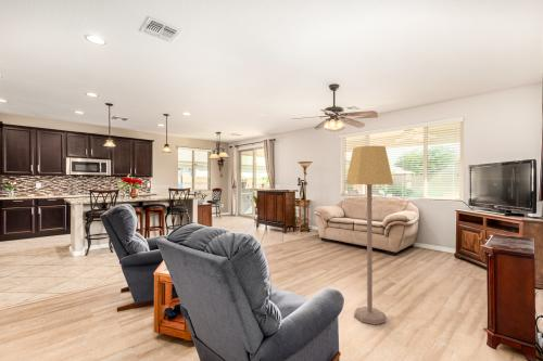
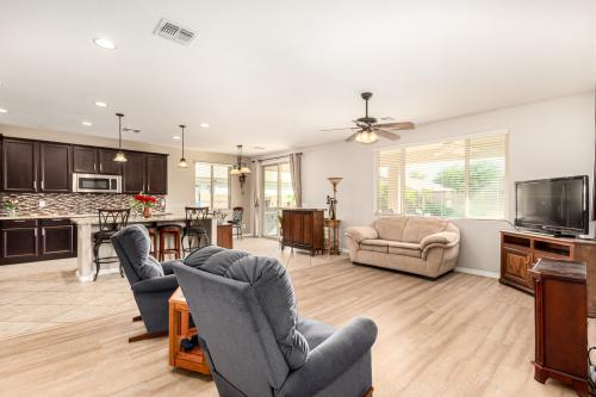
- lamp (369, 232)
